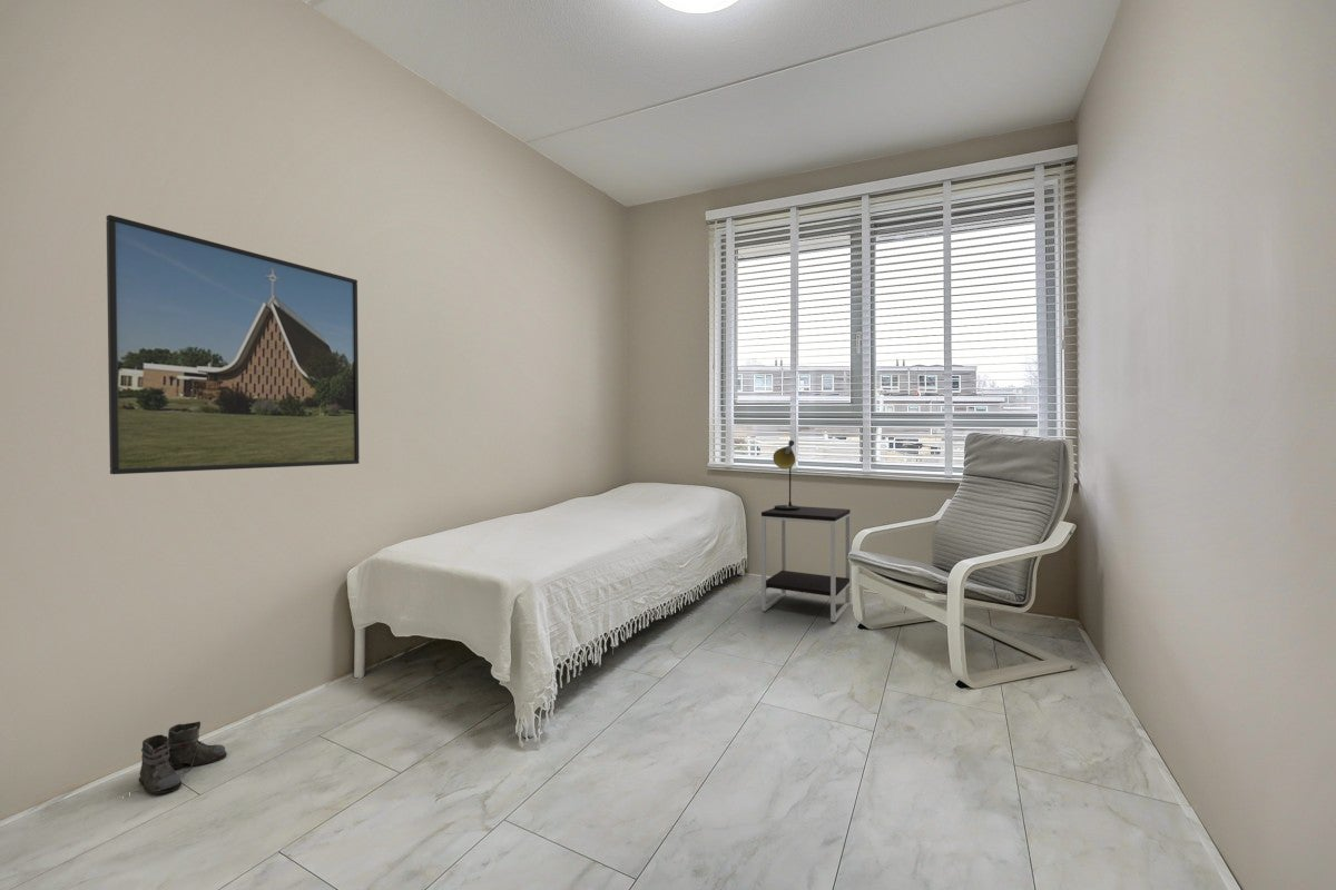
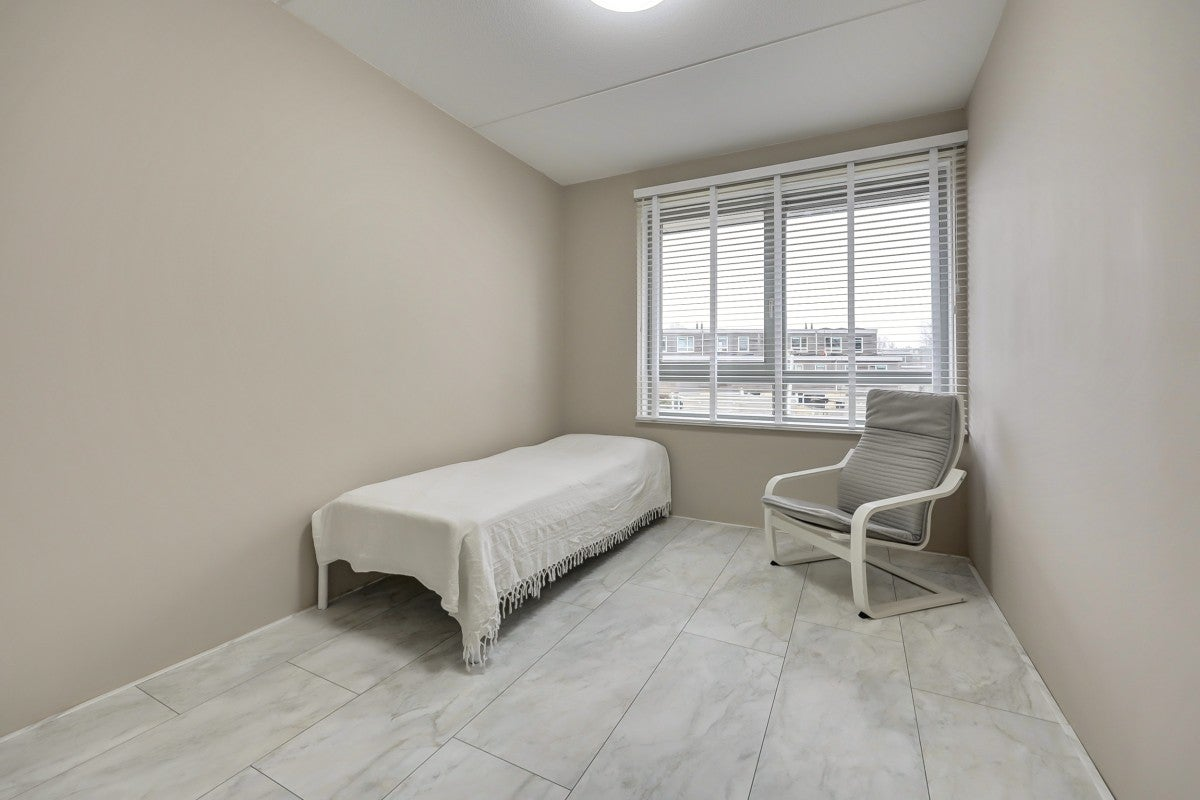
- side table (806, 573)
- boots (177, 753)
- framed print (254, 360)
- table lamp (789, 474)
